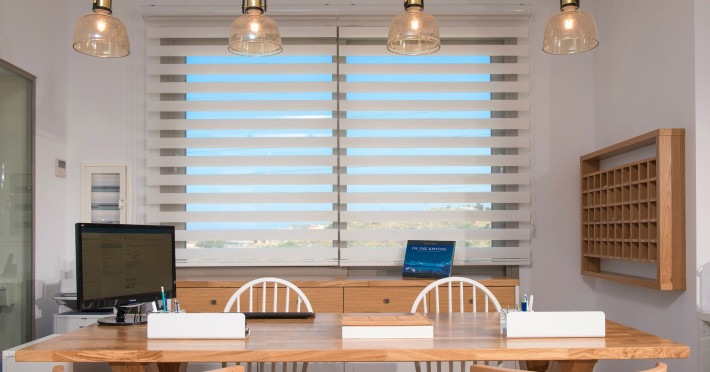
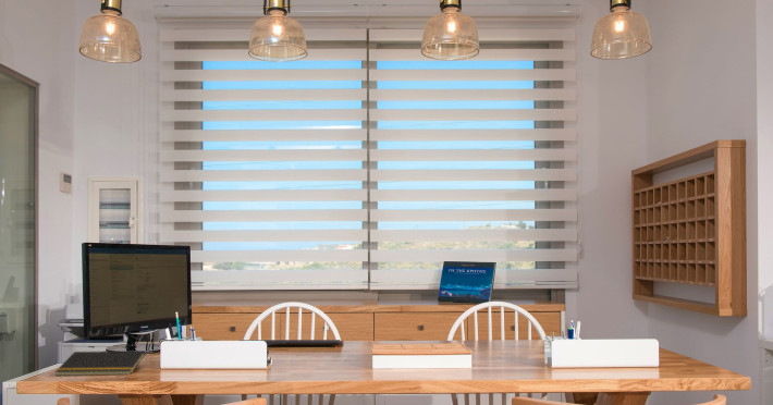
+ notepad (101, 363)
